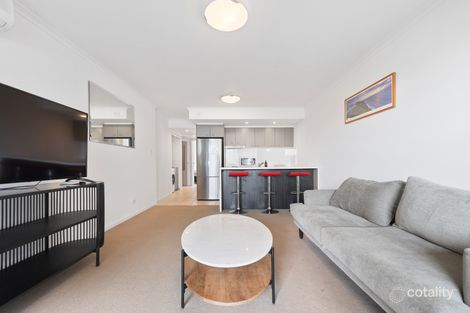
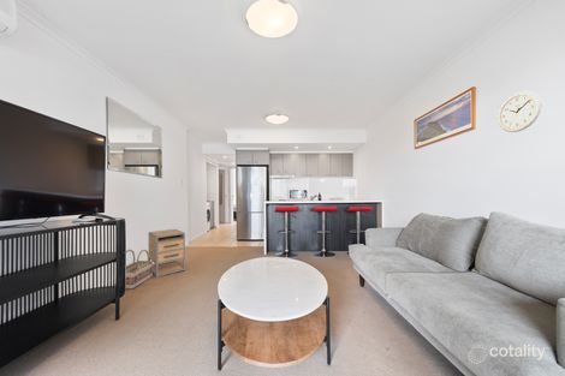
+ basket (136, 265)
+ nightstand (166, 250)
+ wall clock (517, 112)
